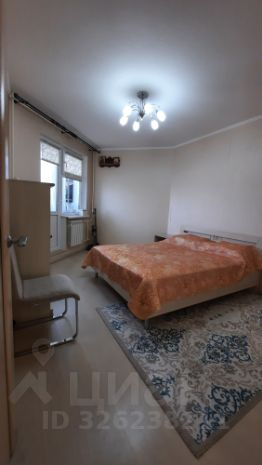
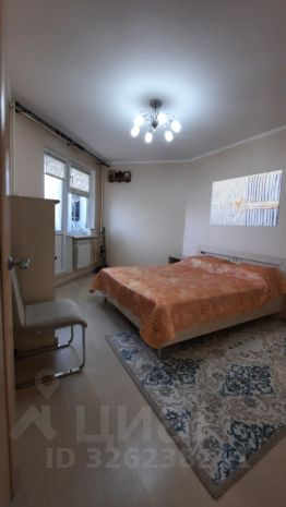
+ wall art (241, 201)
